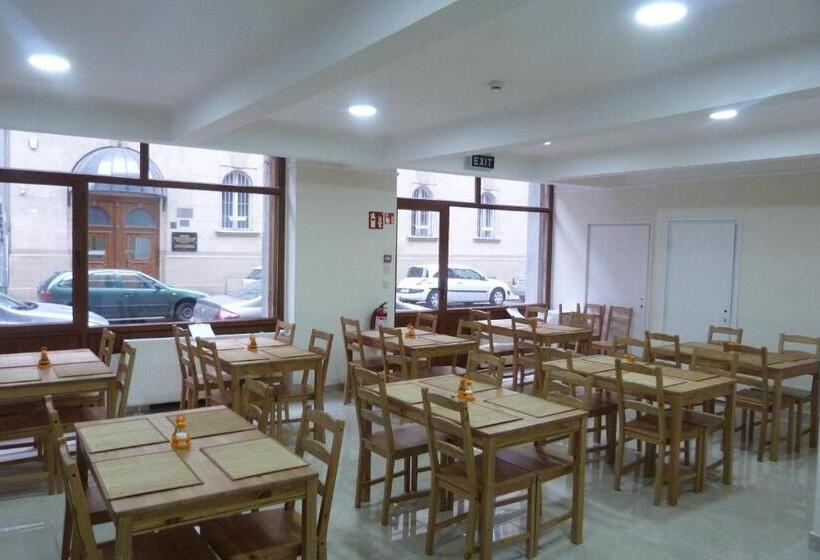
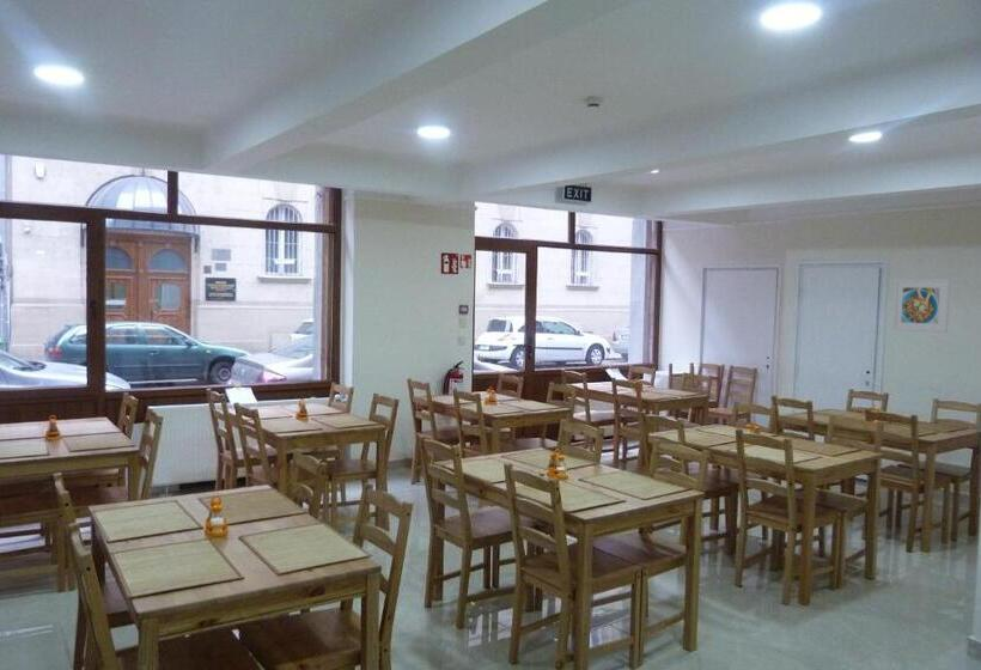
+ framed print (920, 305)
